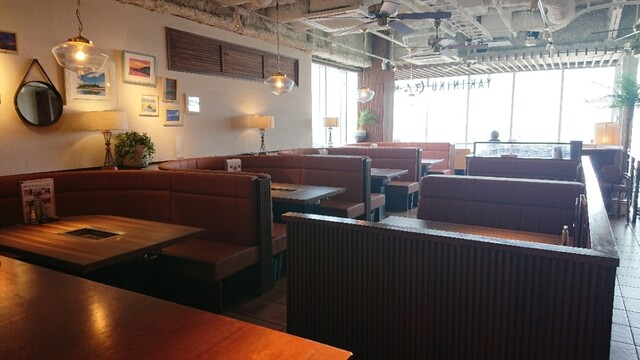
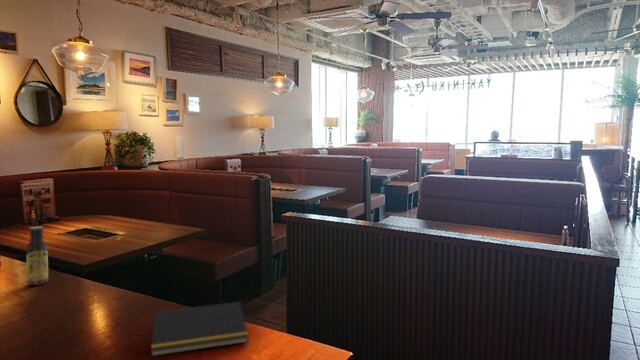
+ notepad (200, 326)
+ sauce bottle (36, 255)
